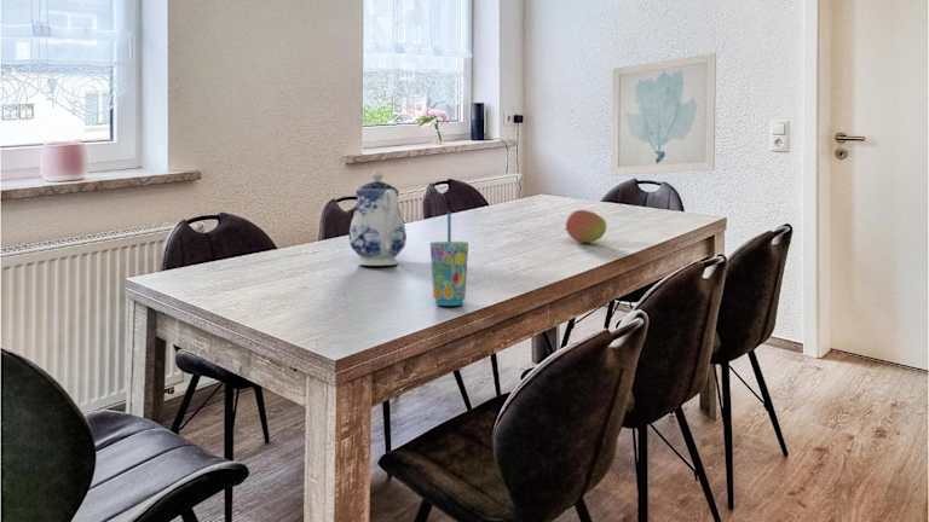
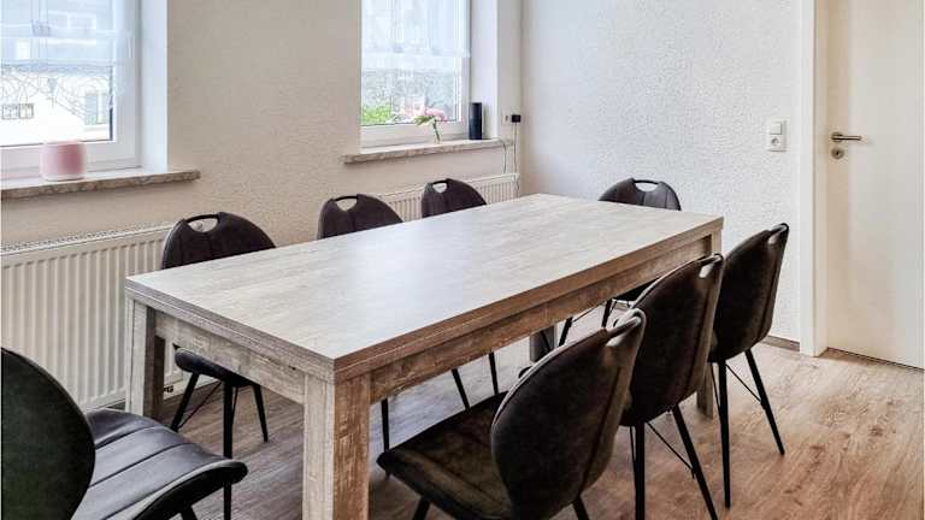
- cup (449, 257)
- fruit (584, 226)
- teapot (377, 216)
- wall art (660, 116)
